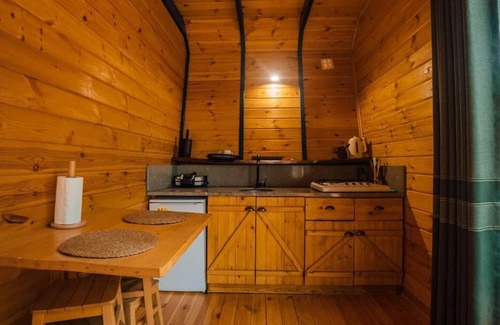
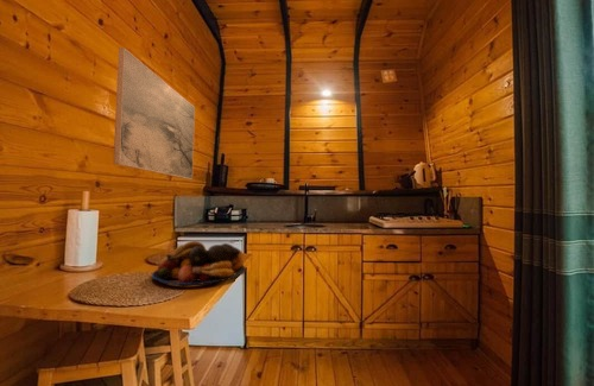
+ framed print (163, 128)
+ fruit bowl (201, 257)
